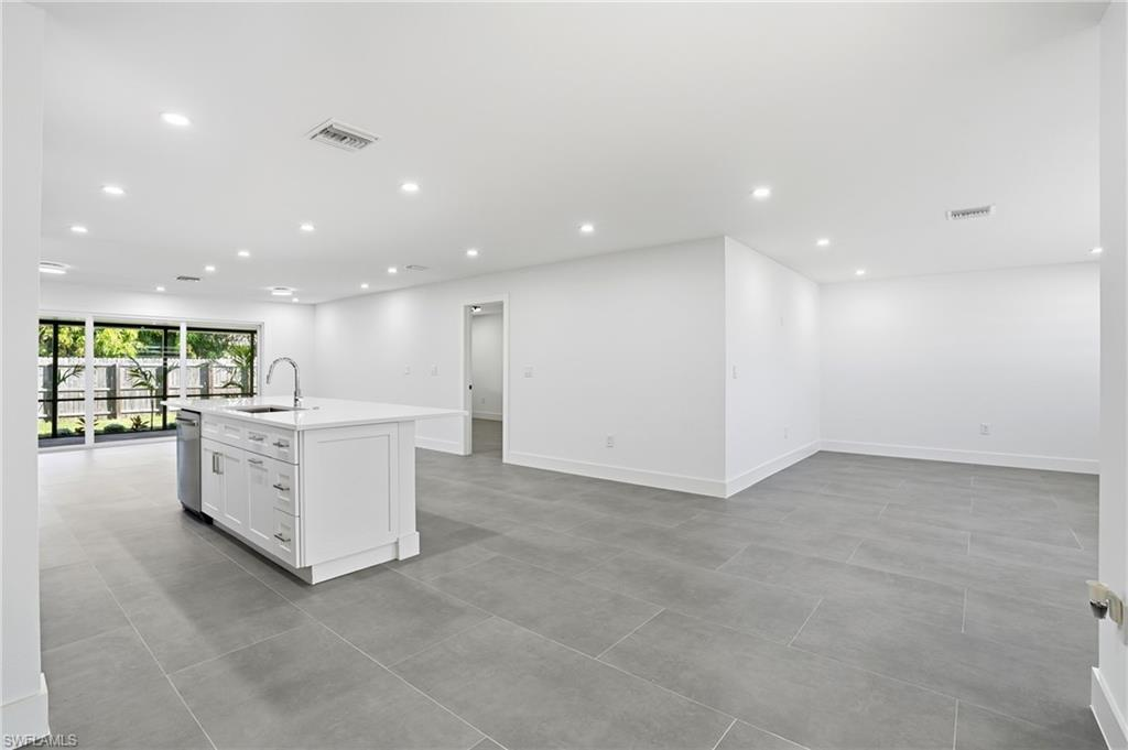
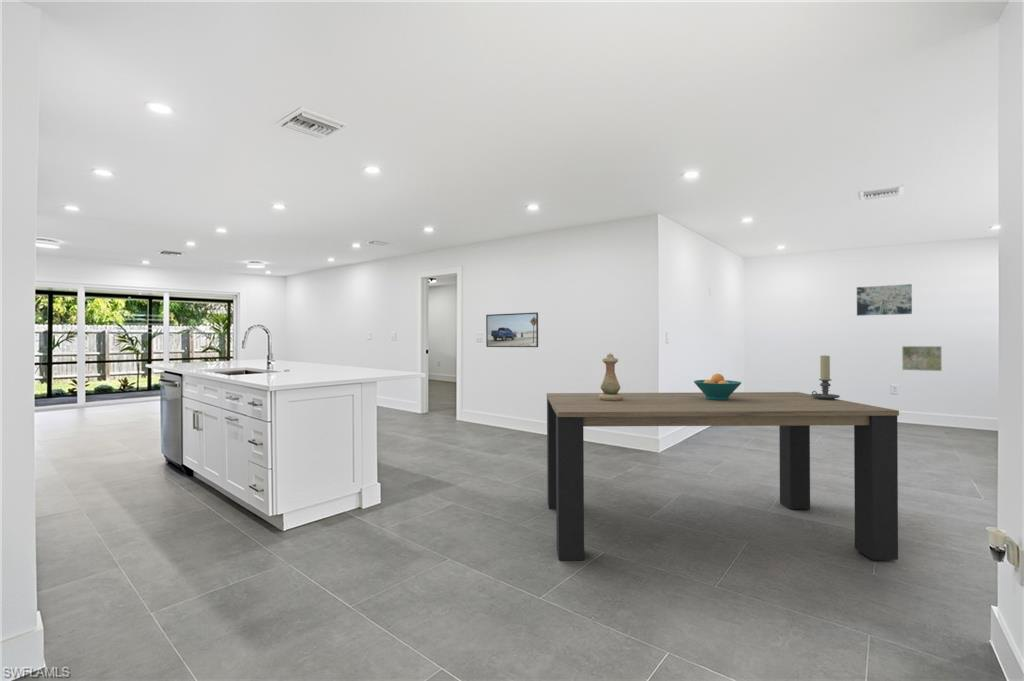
+ vase (611, 375)
+ wall art (883, 300)
+ dining table (696, 425)
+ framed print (921, 358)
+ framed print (511, 330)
+ candle holder (823, 376)
+ fruit bowl (717, 386)
